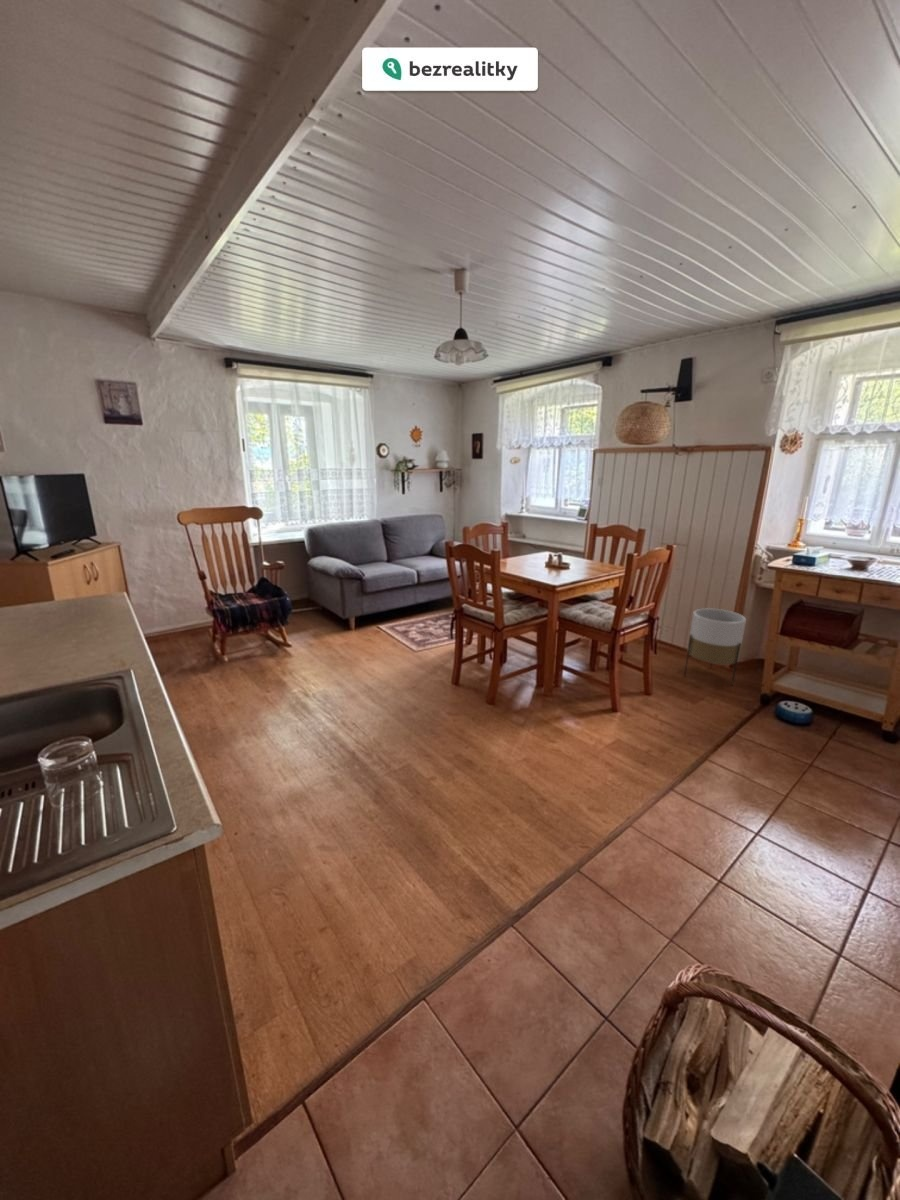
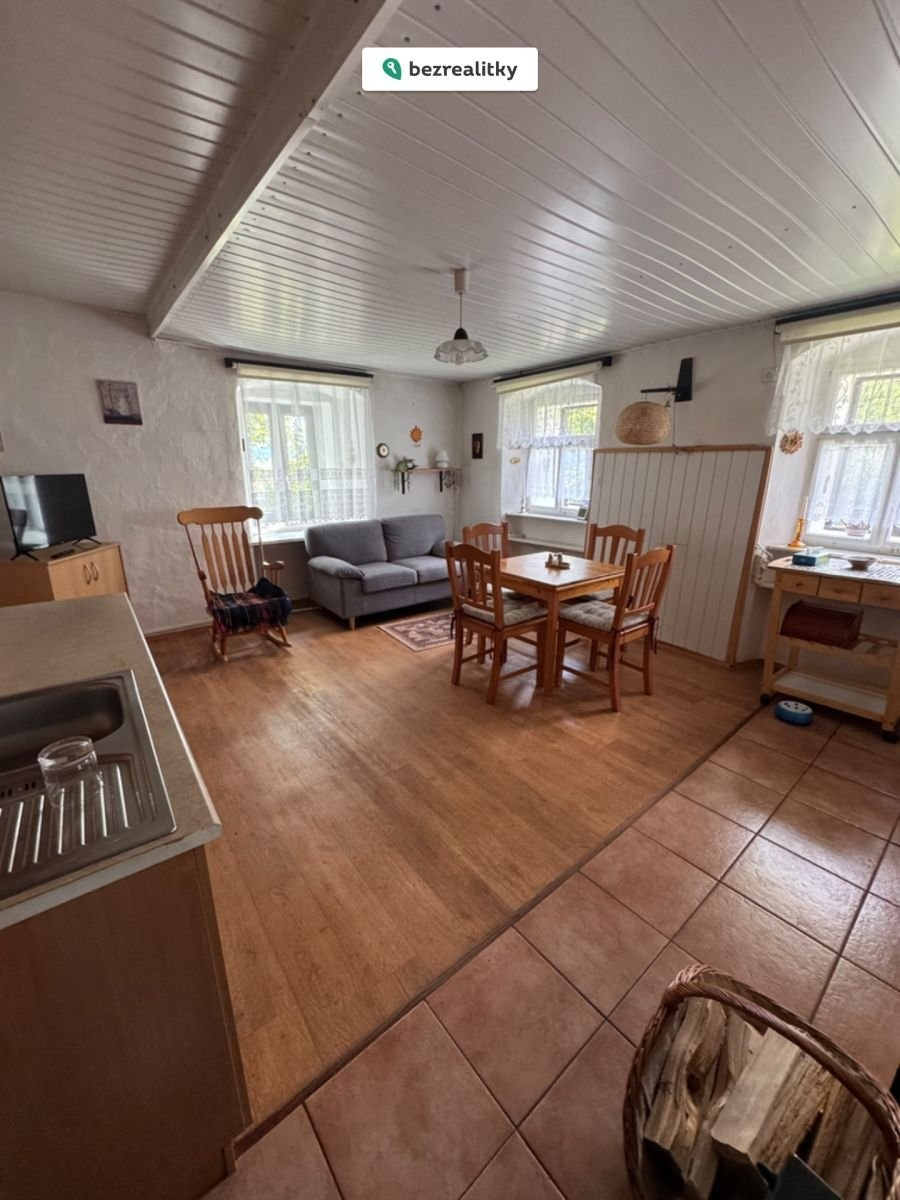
- planter (714, 646)
